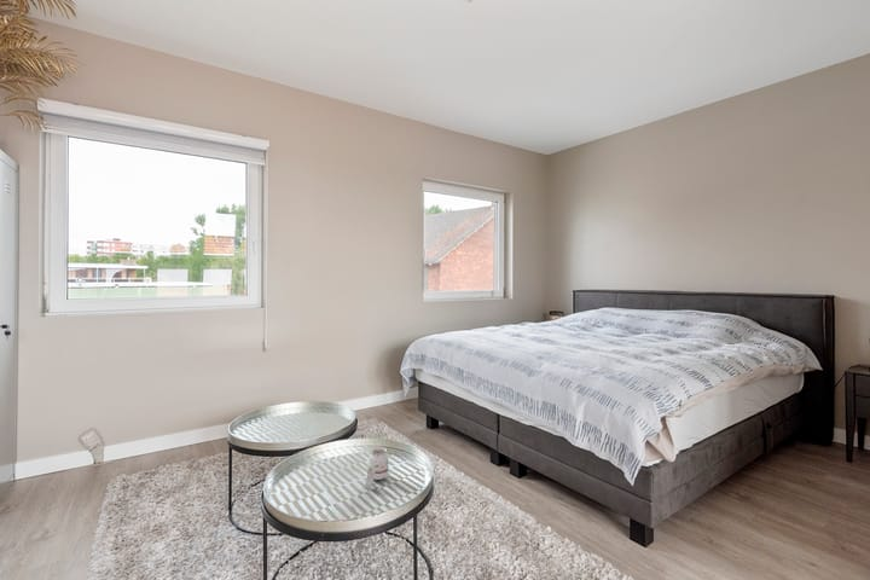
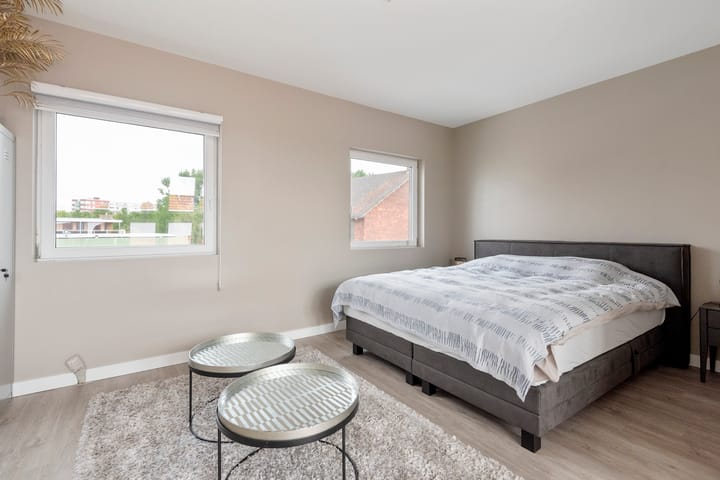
- candle (377, 466)
